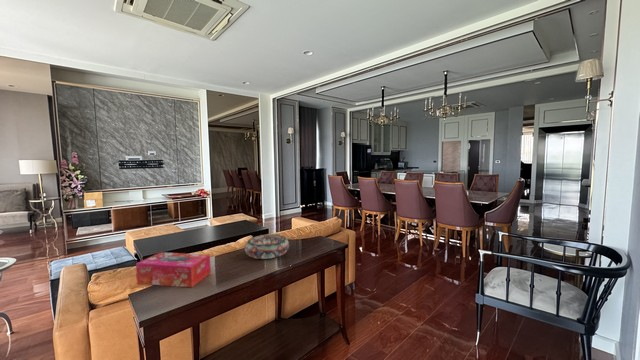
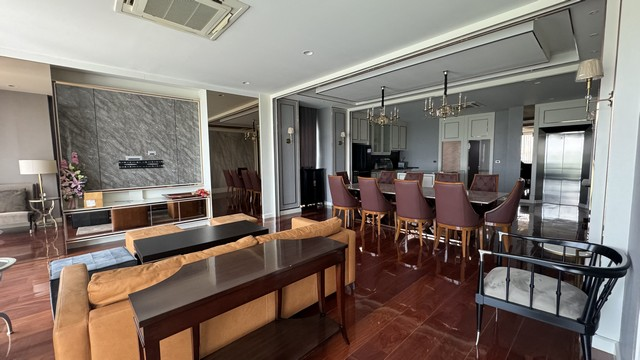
- tissue box (174, 268)
- decorative bowl (267, 246)
